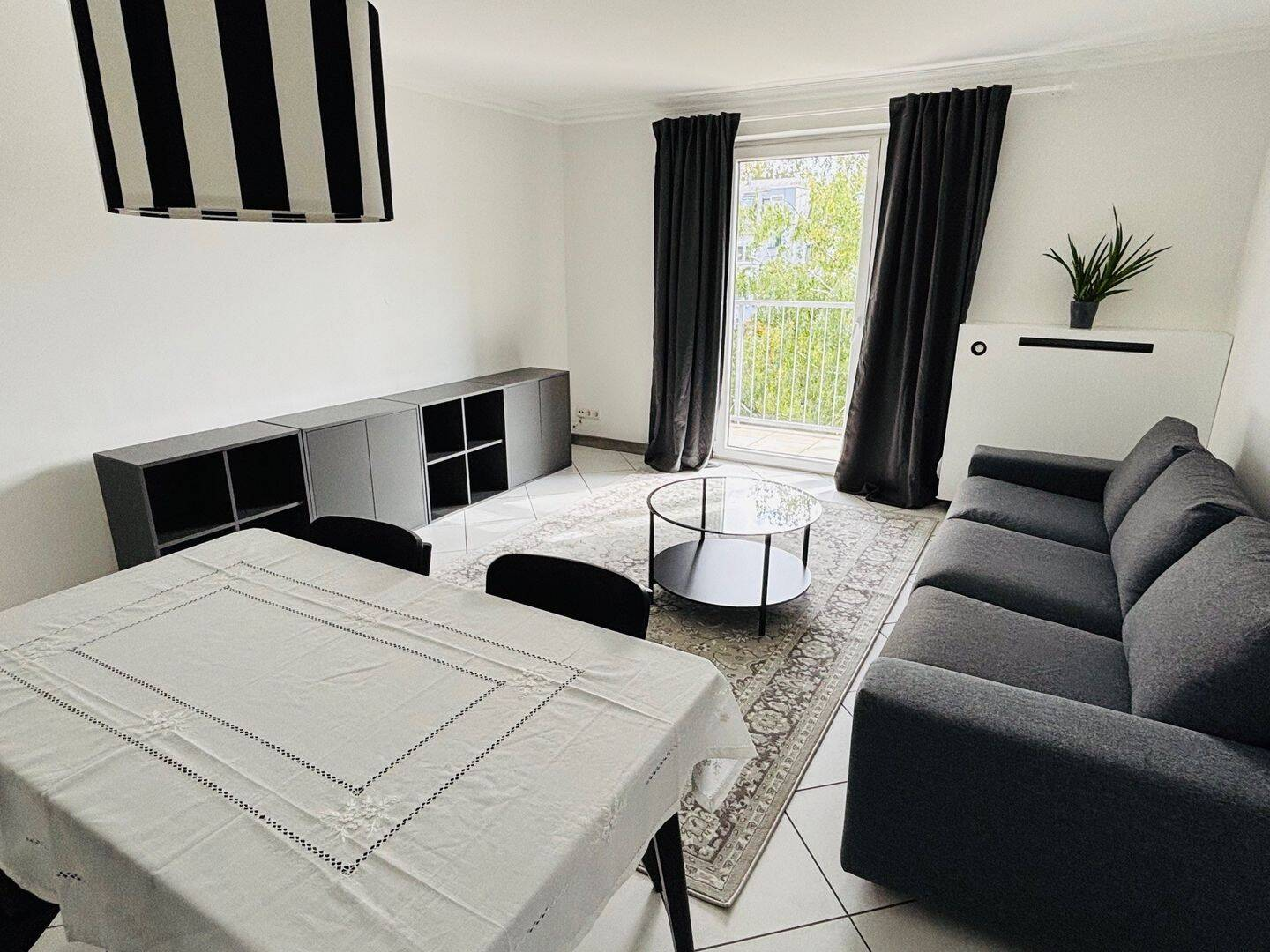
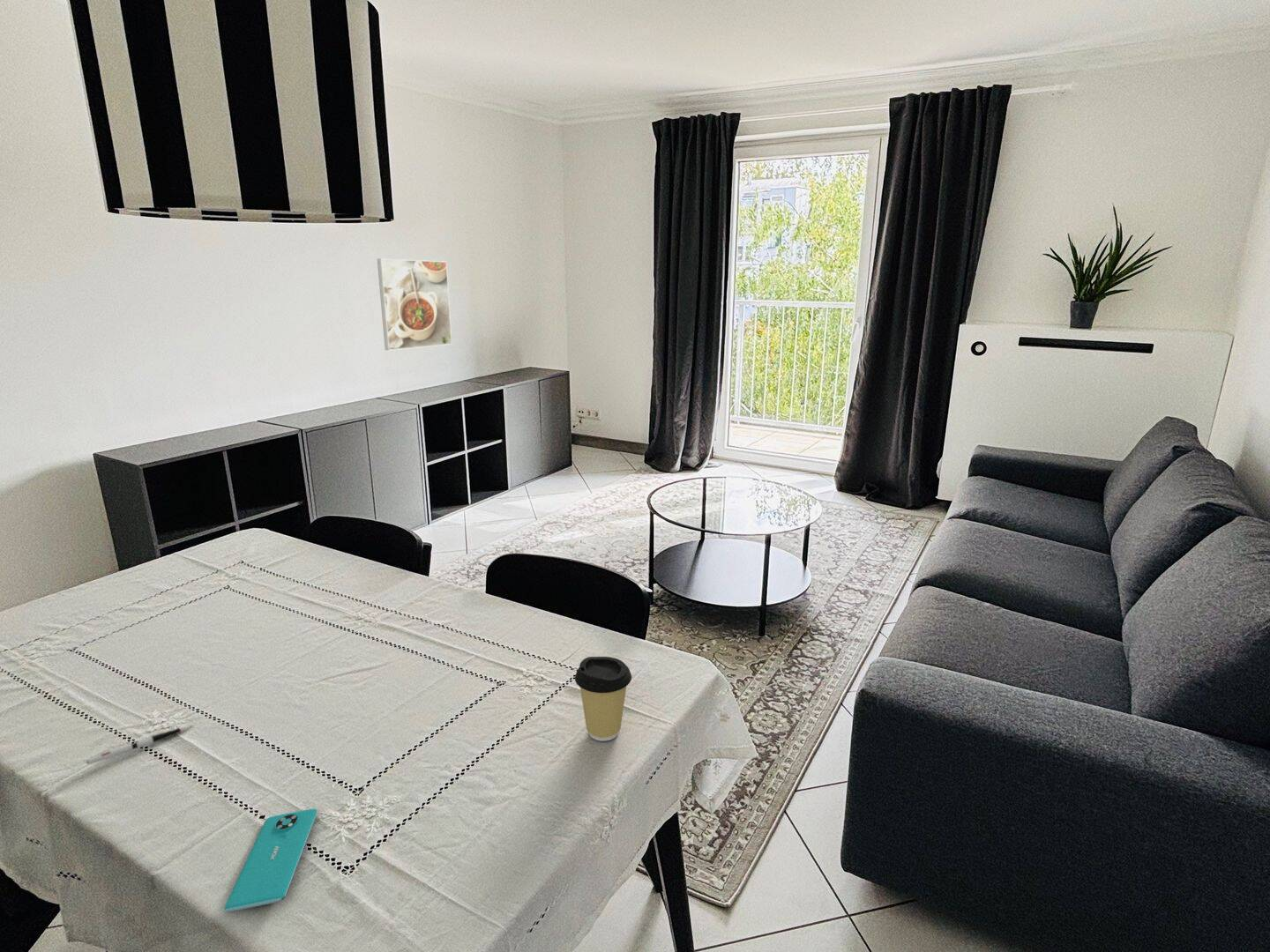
+ coffee cup (603, 699)
+ smartphone (274, 855)
+ pen (142, 742)
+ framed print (416, 304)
